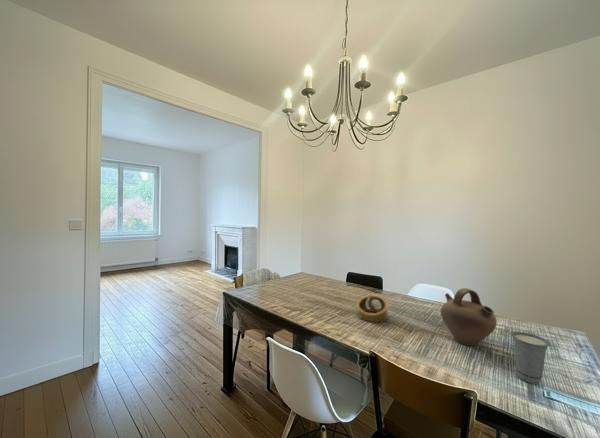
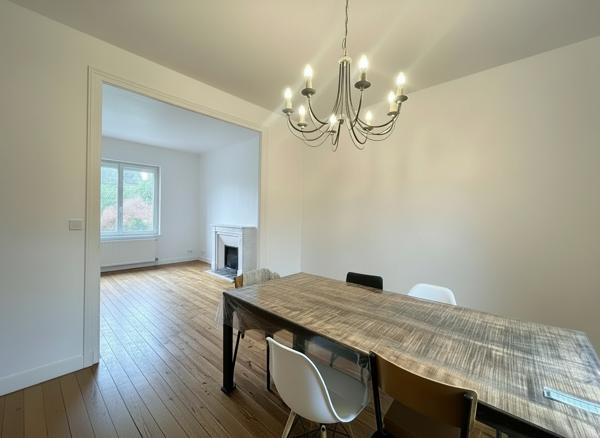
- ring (372, 307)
- cup (529, 358)
- jug (465, 314)
